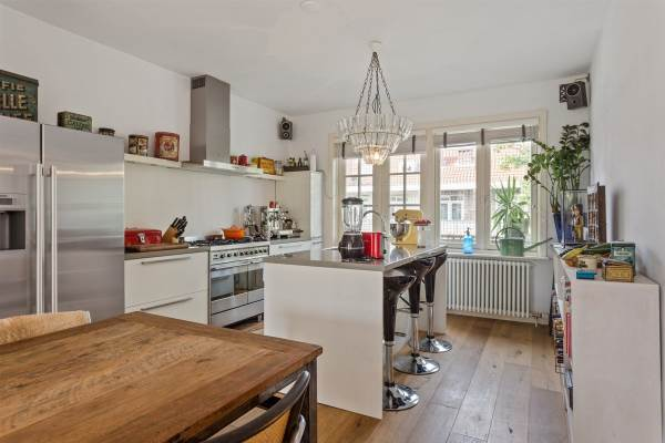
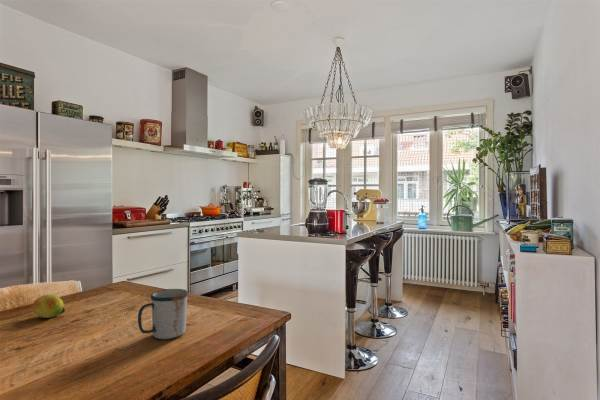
+ fruit (48, 305)
+ mug (165, 314)
